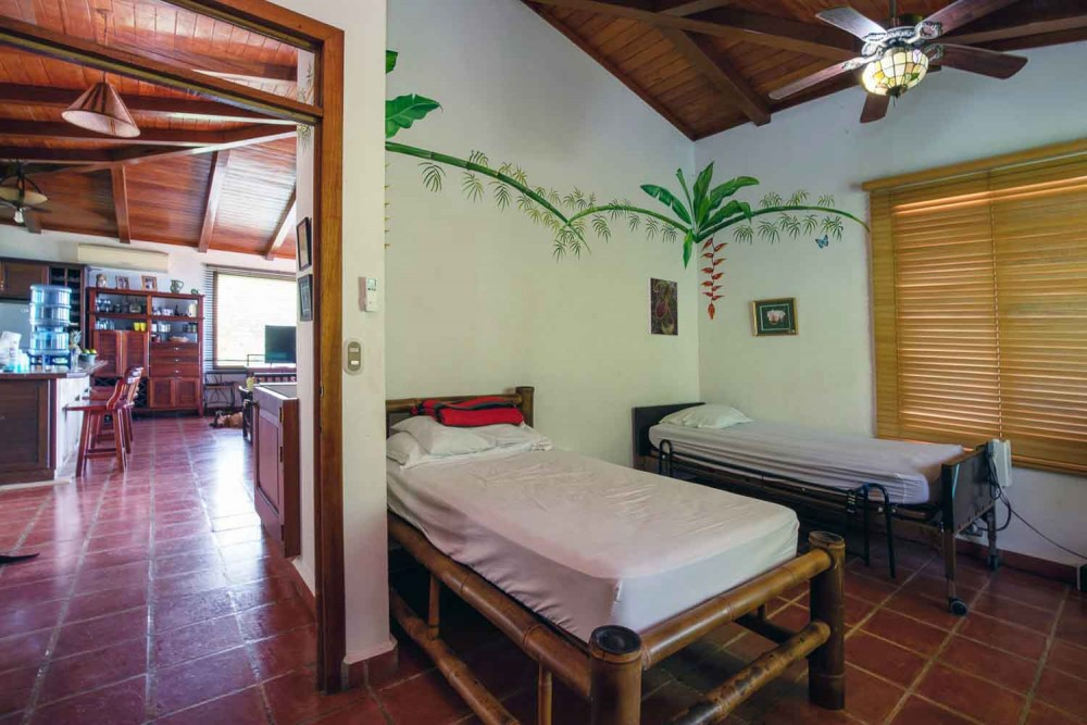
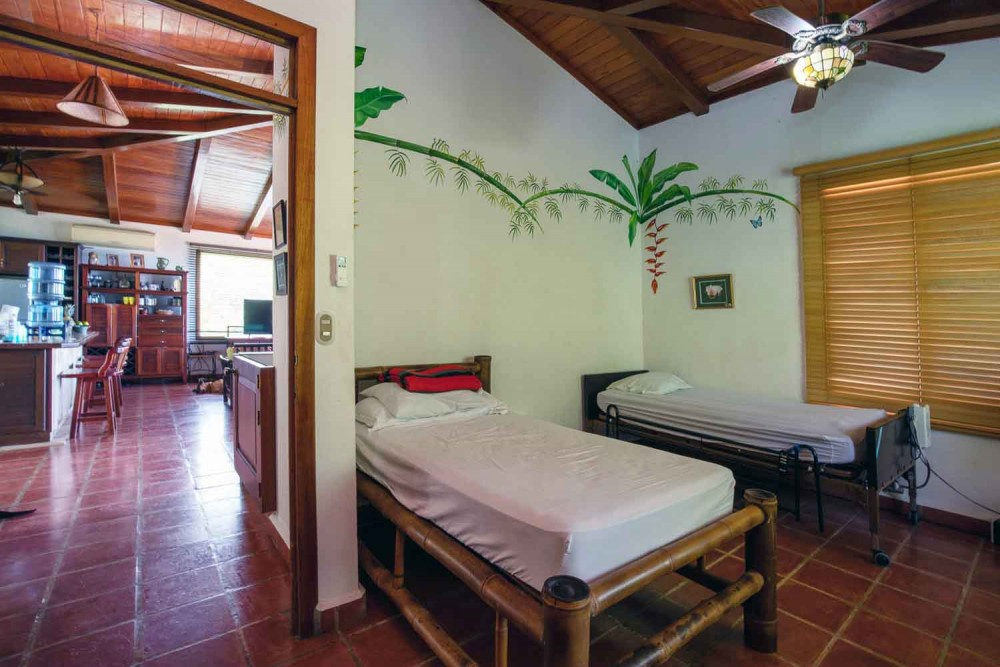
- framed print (663, 307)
